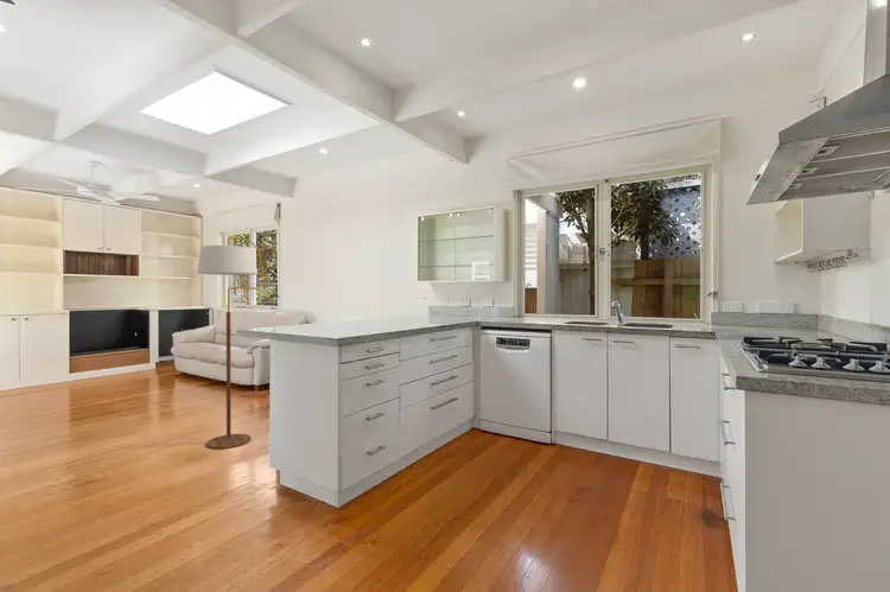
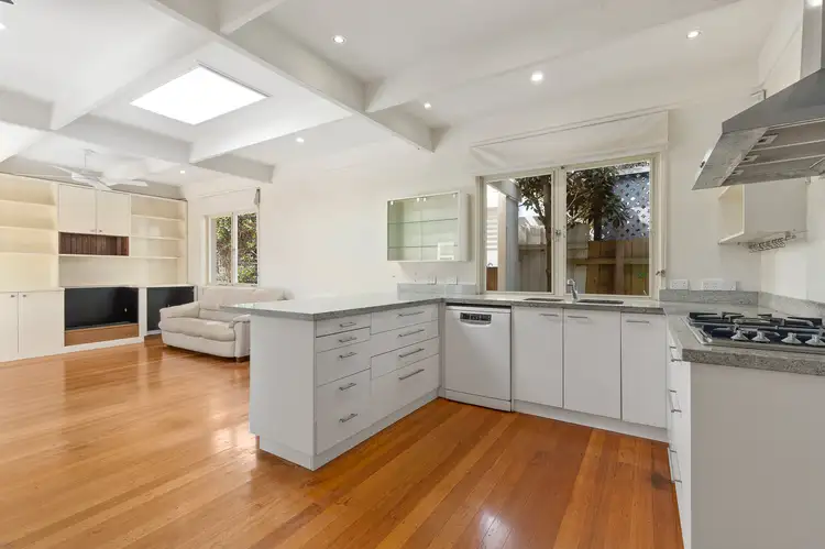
- floor lamp (229, 339)
